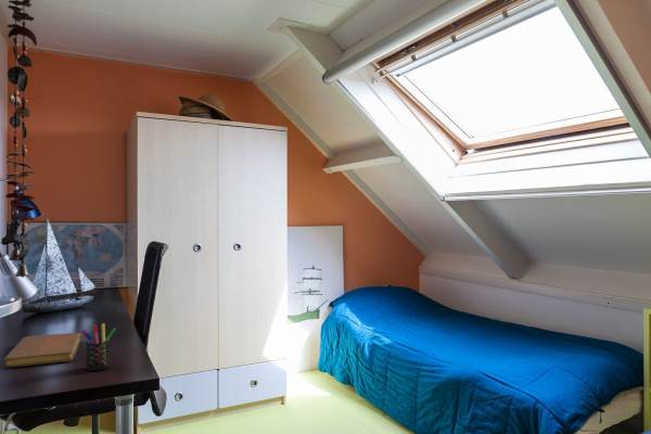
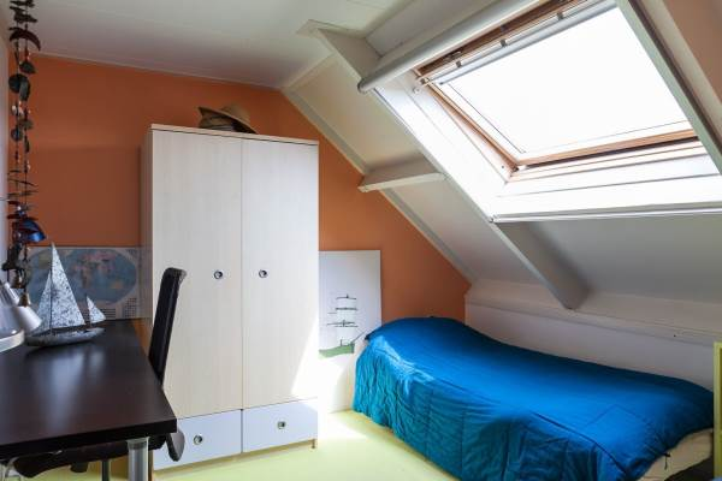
- notebook (46, 347)
- pen holder (100, 344)
